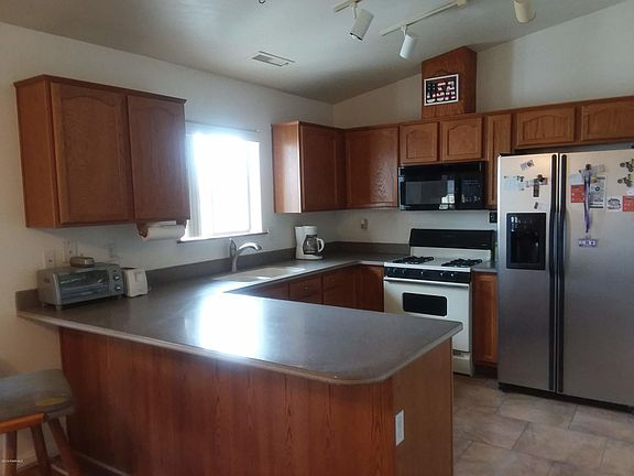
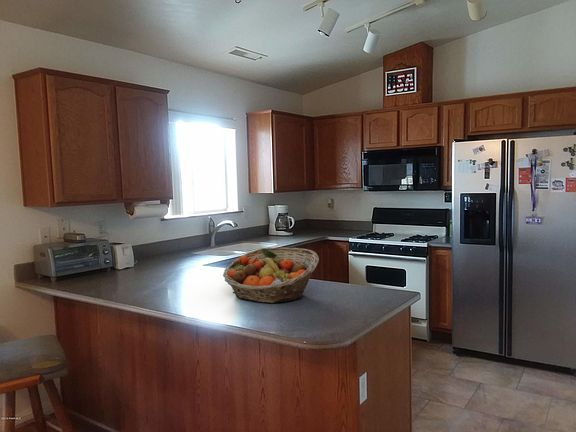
+ fruit basket (270, 273)
